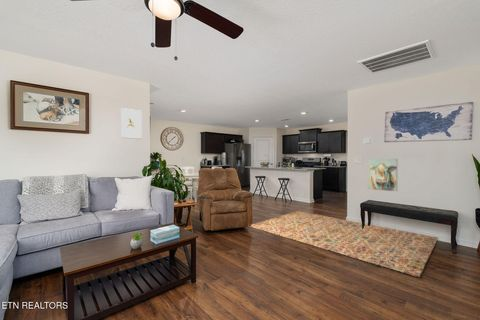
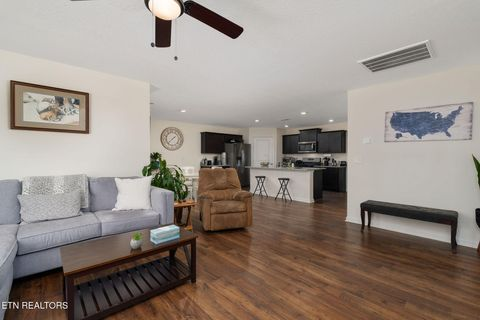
- wall sculpture (131, 124)
- rug (335, 231)
- wall art (382, 174)
